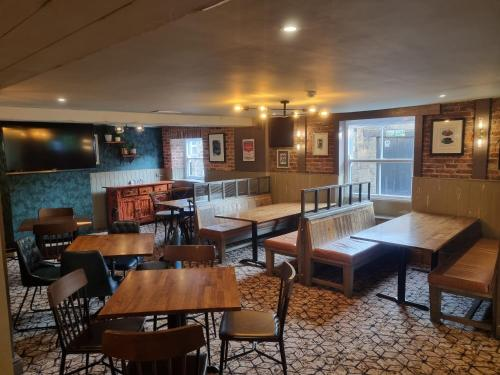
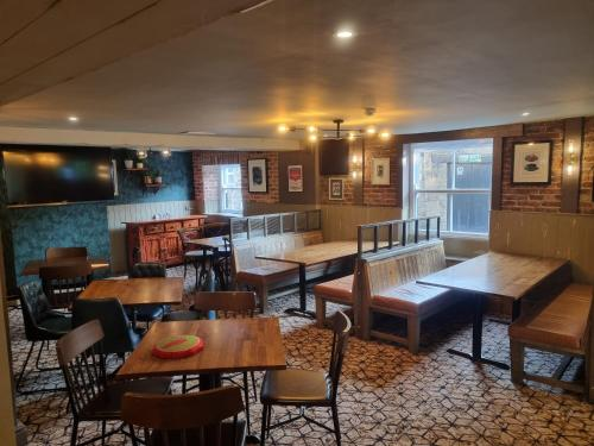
+ plate (178, 345)
